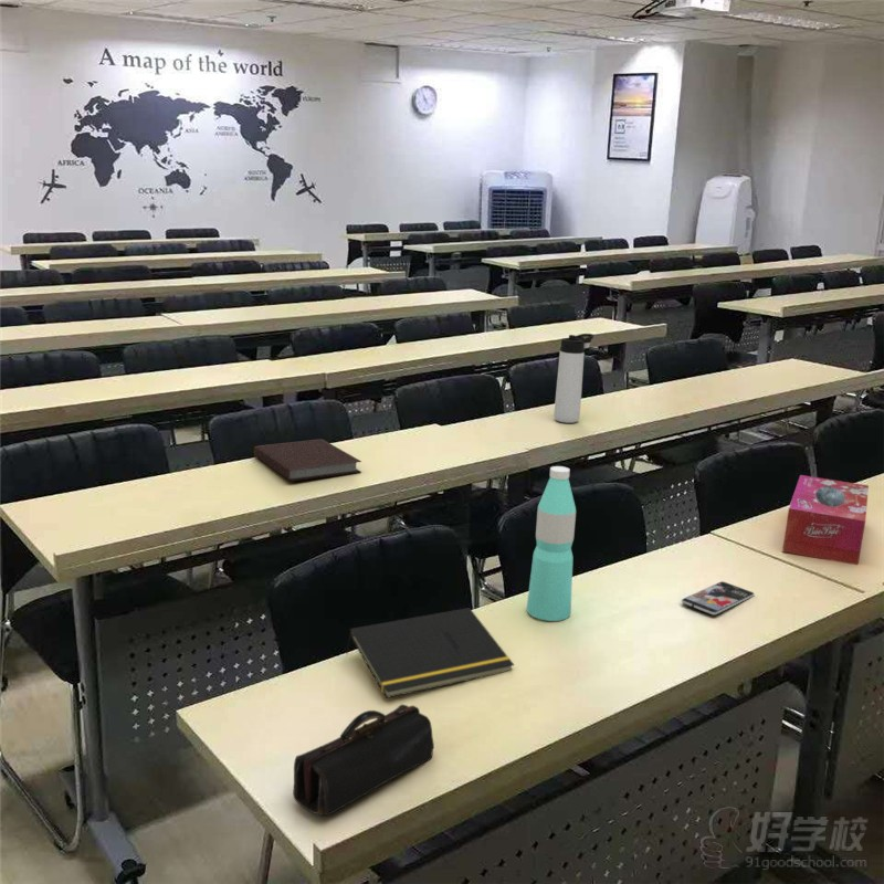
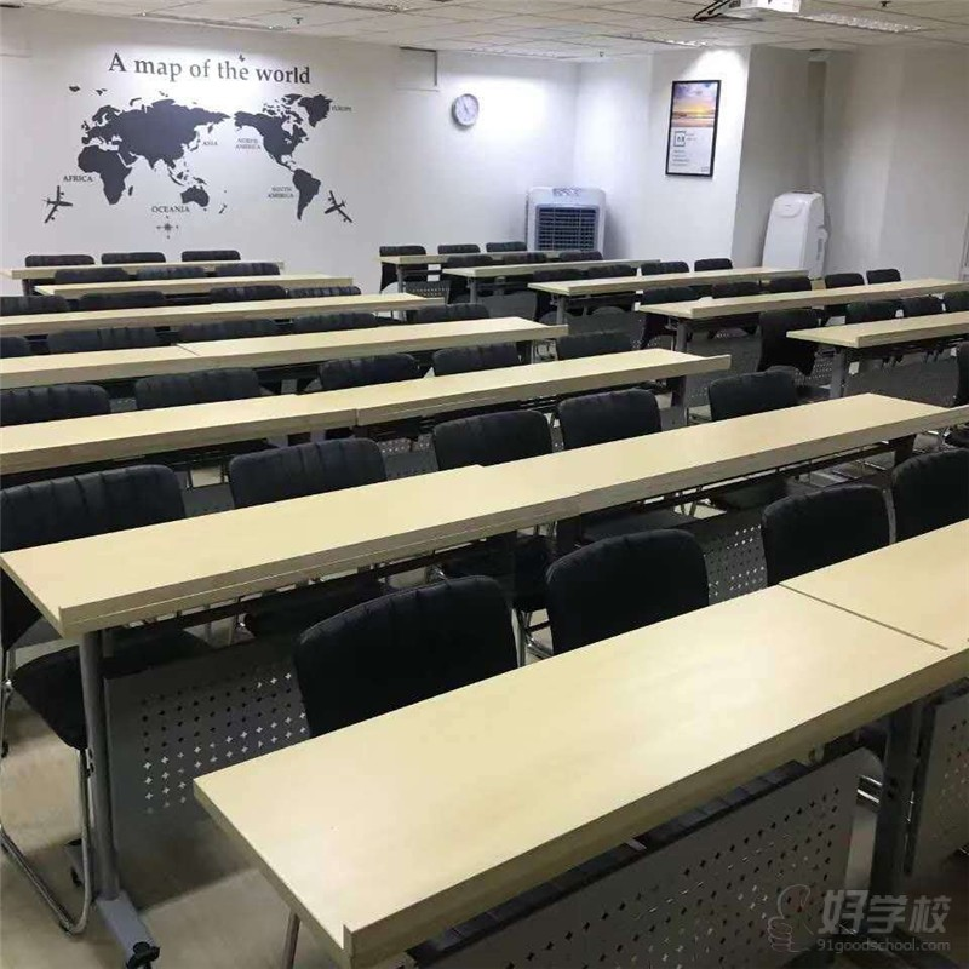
- pencil case (366, 743)
- notebook (306, 459)
- thermos bottle (573, 377)
- notepad (431, 650)
- tissue box (827, 517)
- smartphone (717, 597)
- water bottle (554, 541)
